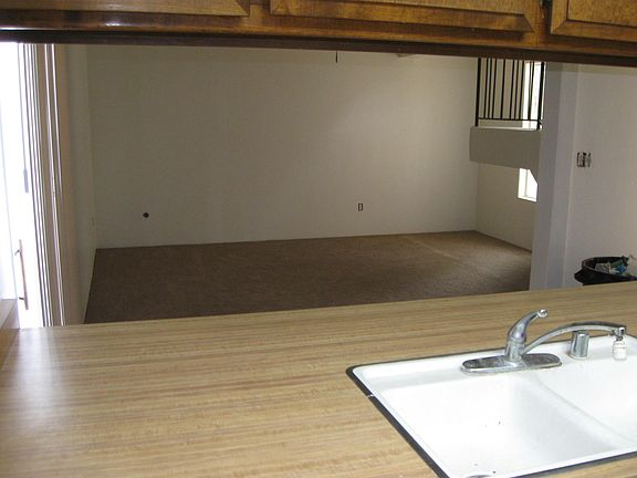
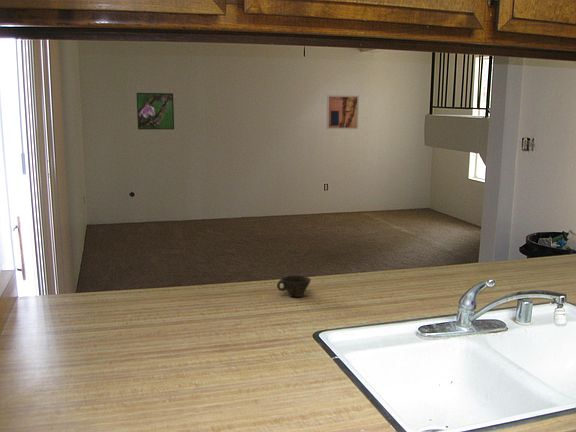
+ cup (293, 286)
+ wall art (342, 112)
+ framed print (155, 111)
